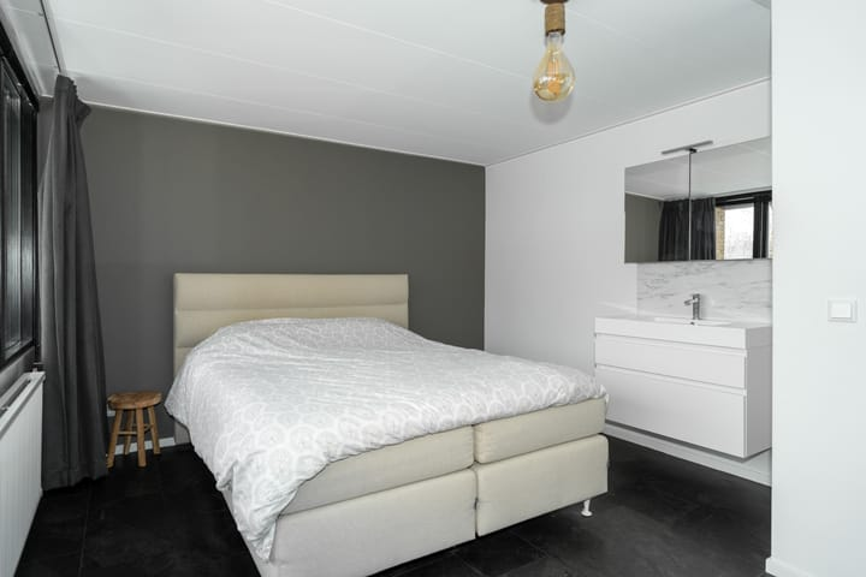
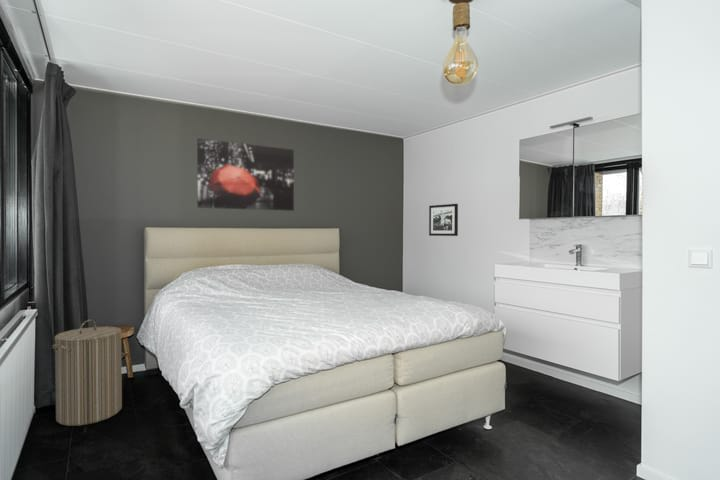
+ laundry hamper (89, 366)
+ wall art (248, 176)
+ picture frame (442, 220)
